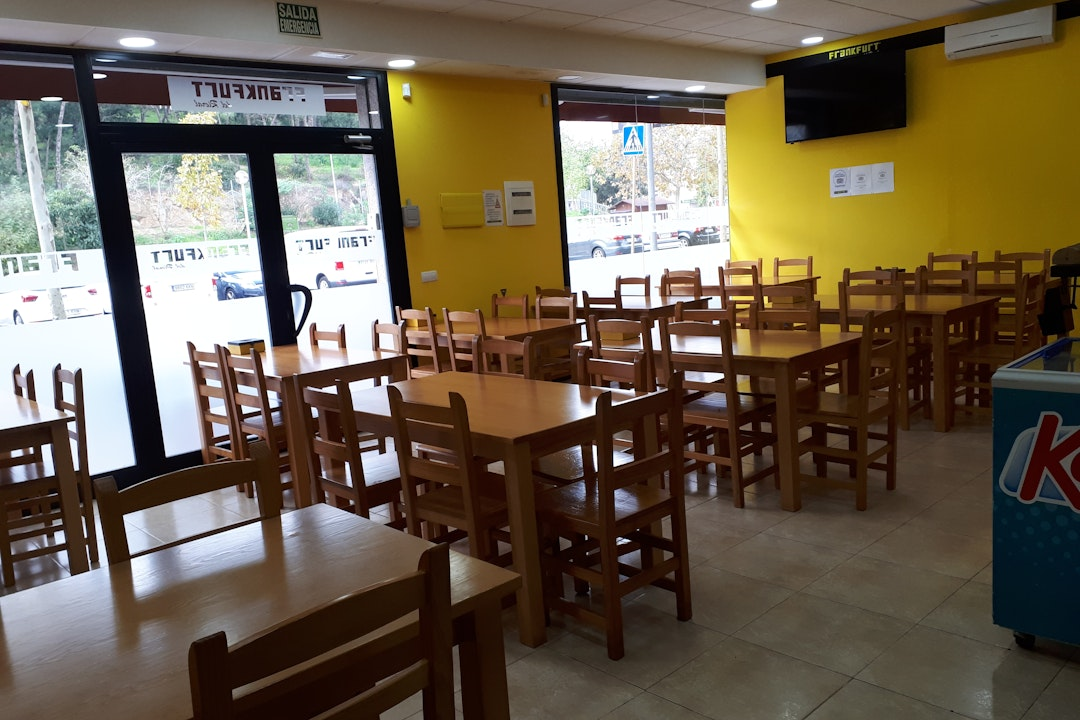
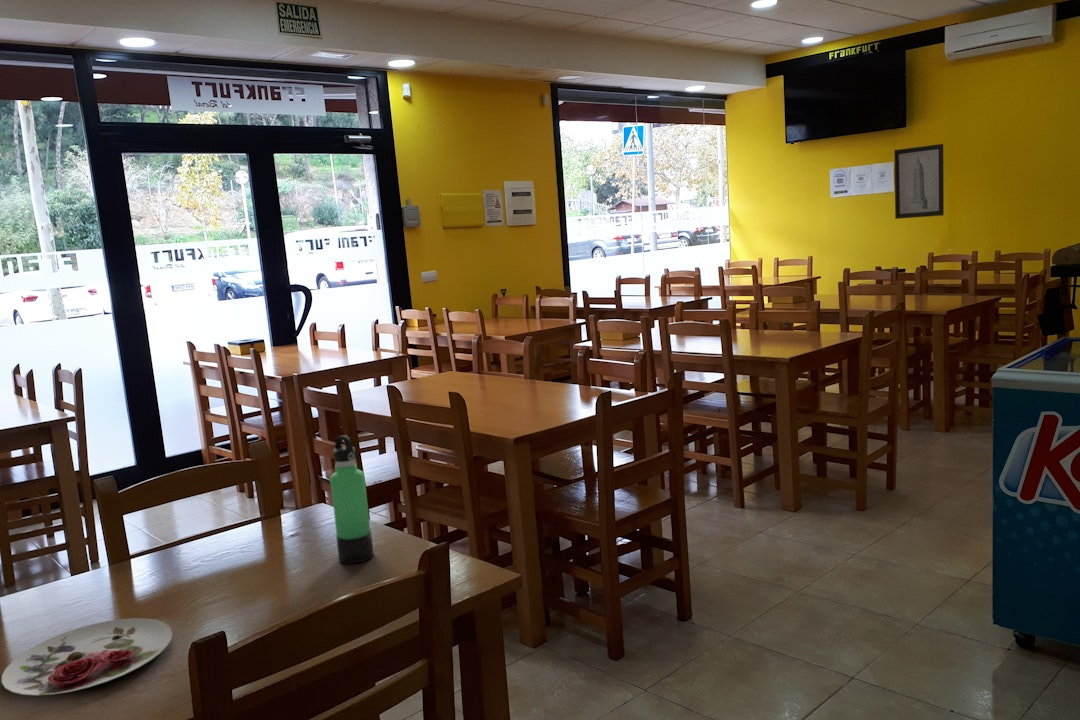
+ thermos bottle (349, 497)
+ plate (90, 652)
+ wall art (918, 182)
